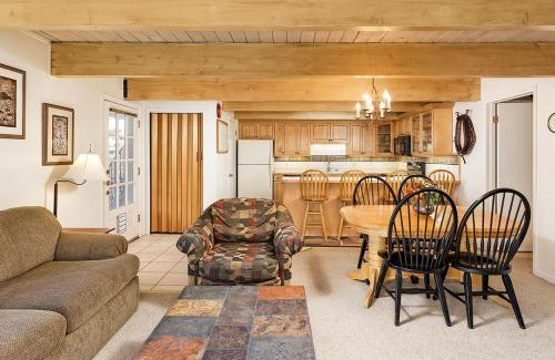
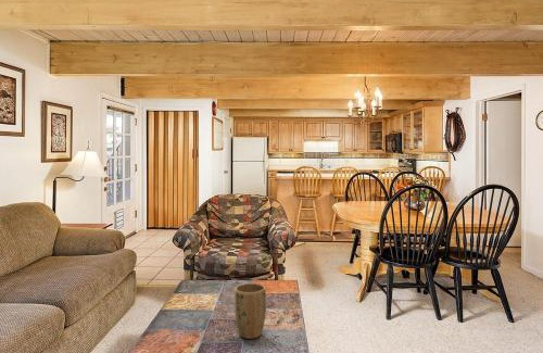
+ plant pot (250, 311)
